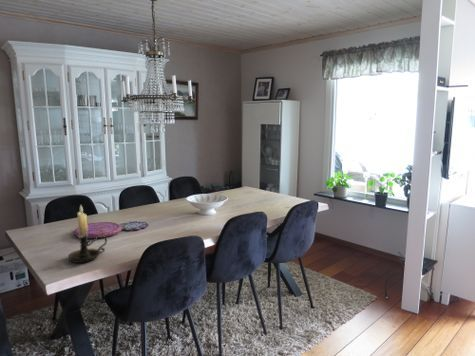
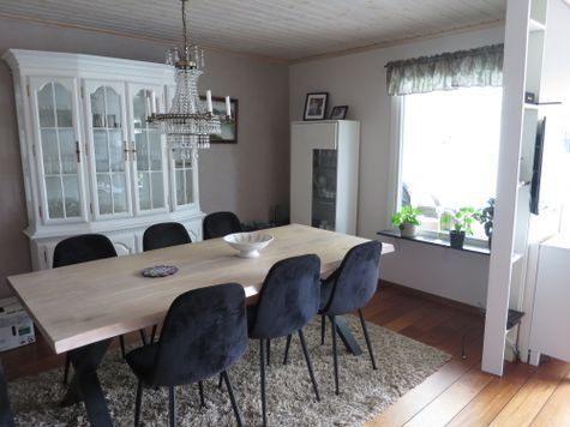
- candle holder (87, 230)
- plate (98, 229)
